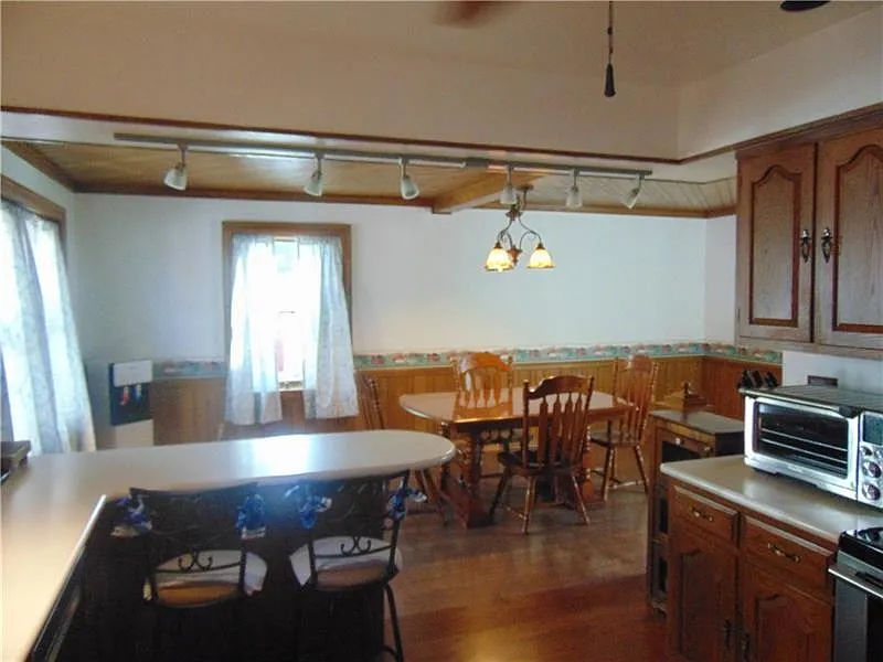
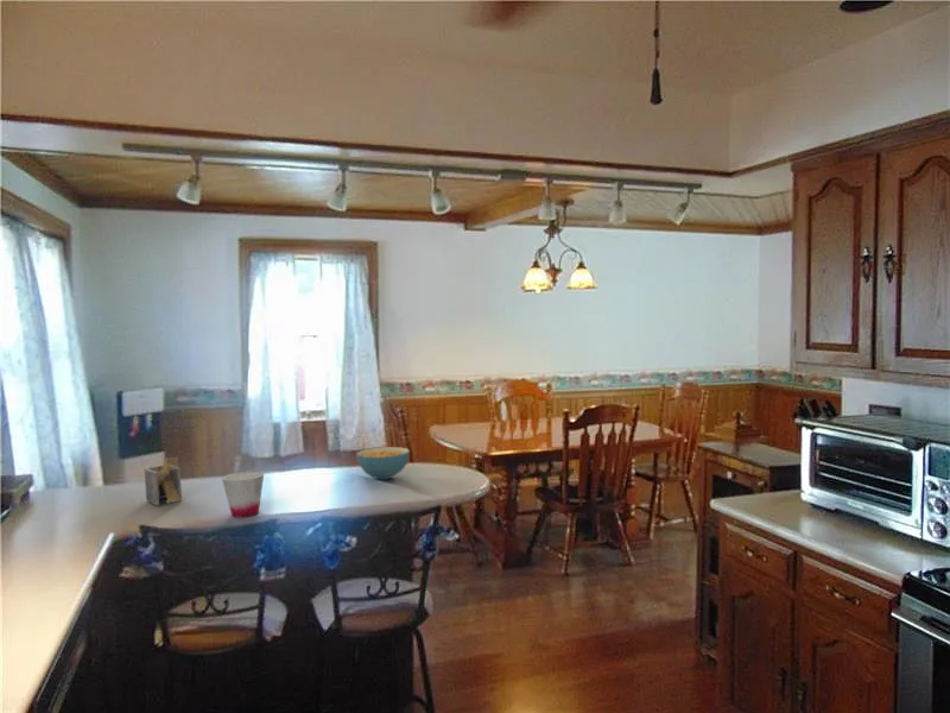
+ cup (243, 494)
+ napkin holder (163, 478)
+ cereal bowl (382, 465)
